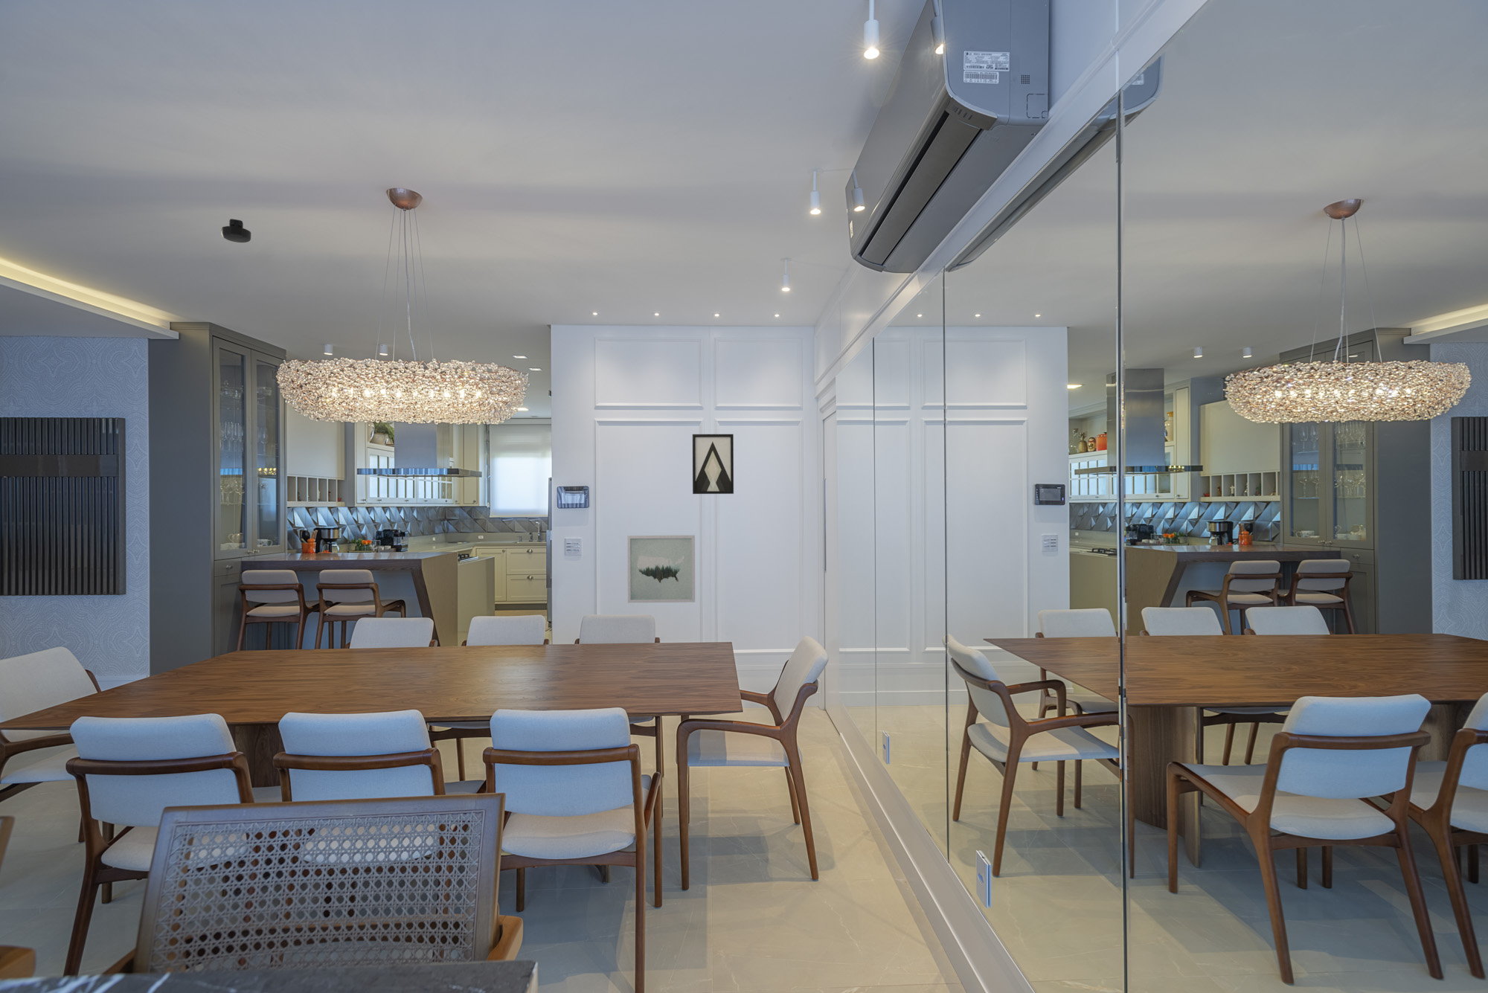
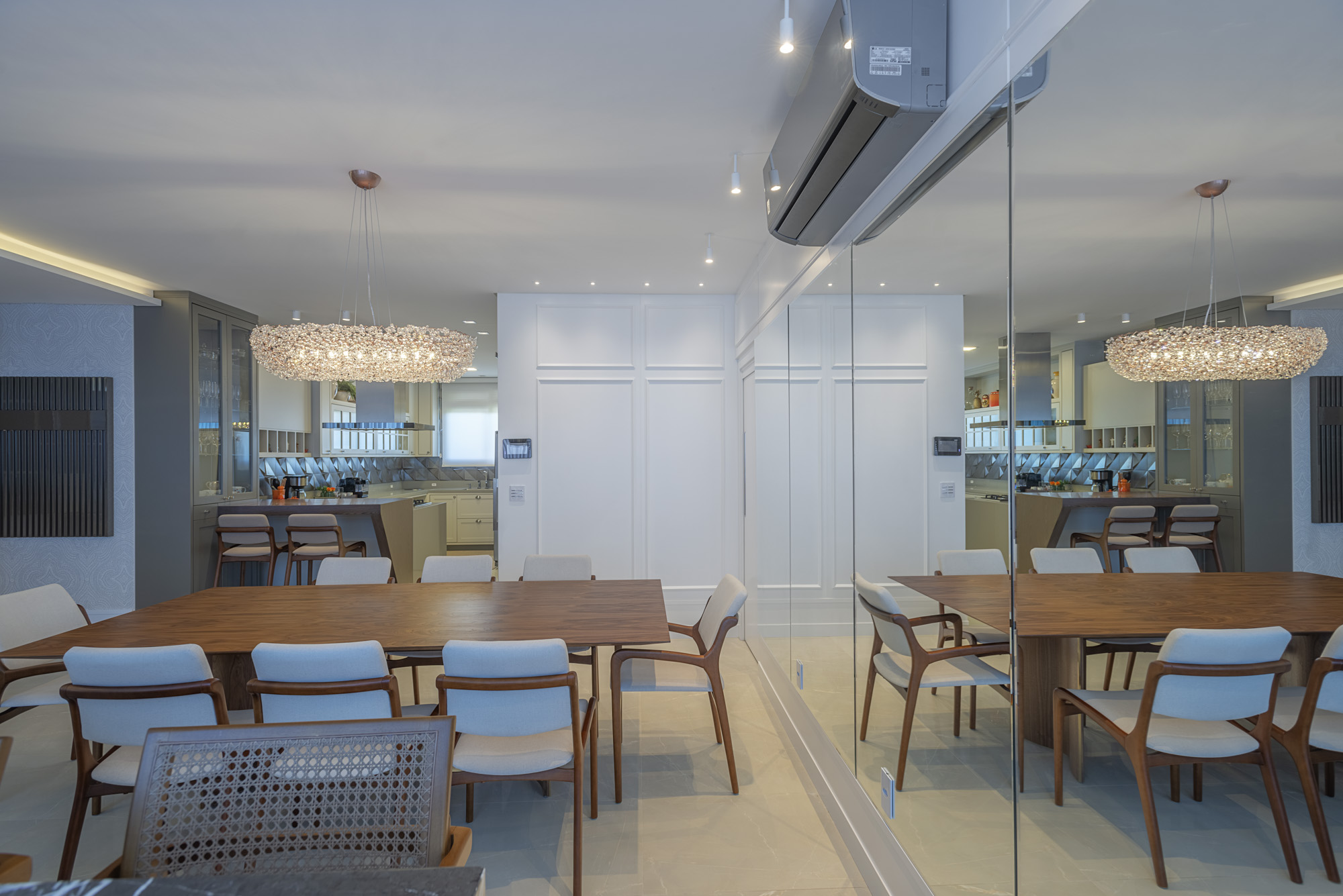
- wall art (712, 463)
- wall art (661, 569)
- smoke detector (236, 229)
